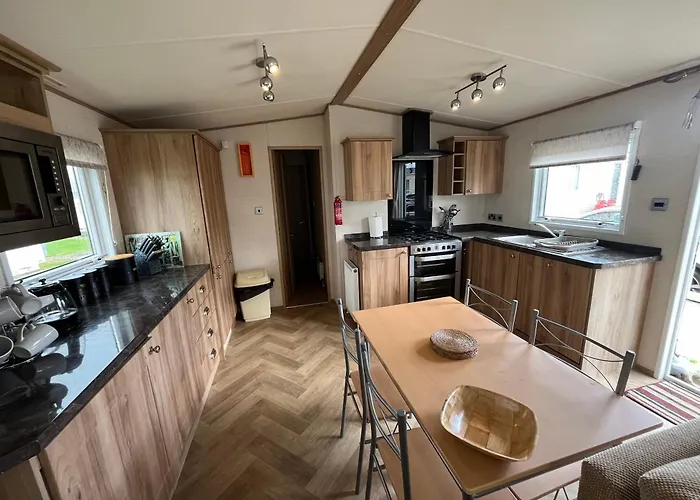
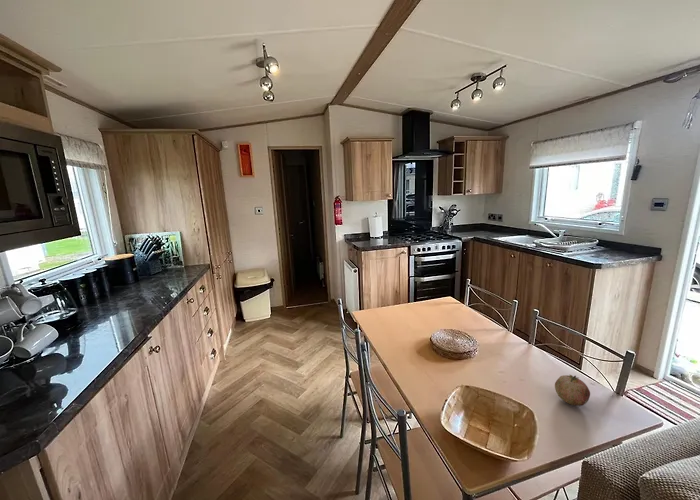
+ fruit (571, 389)
